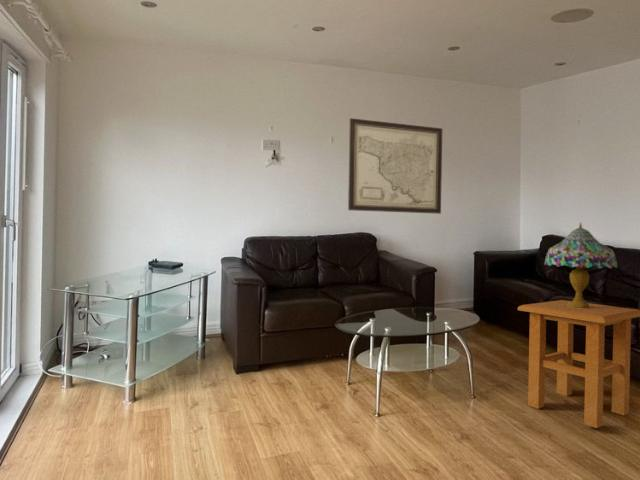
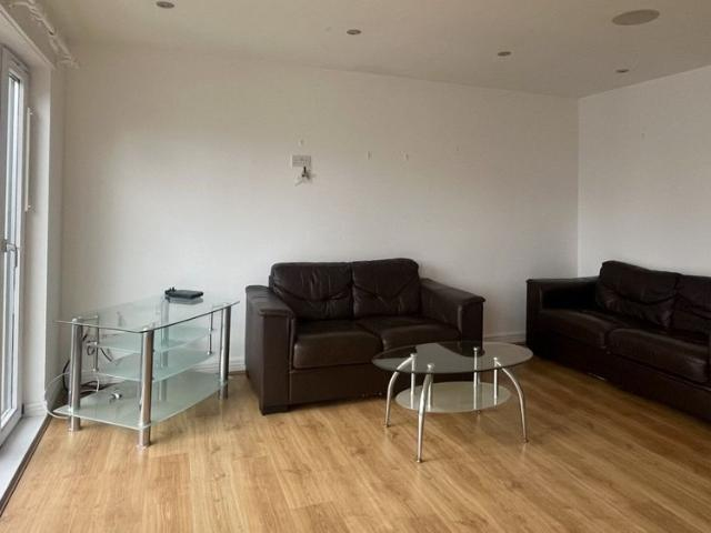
- table lamp (579, 264)
- side table (578, 358)
- wall art (396, 167)
